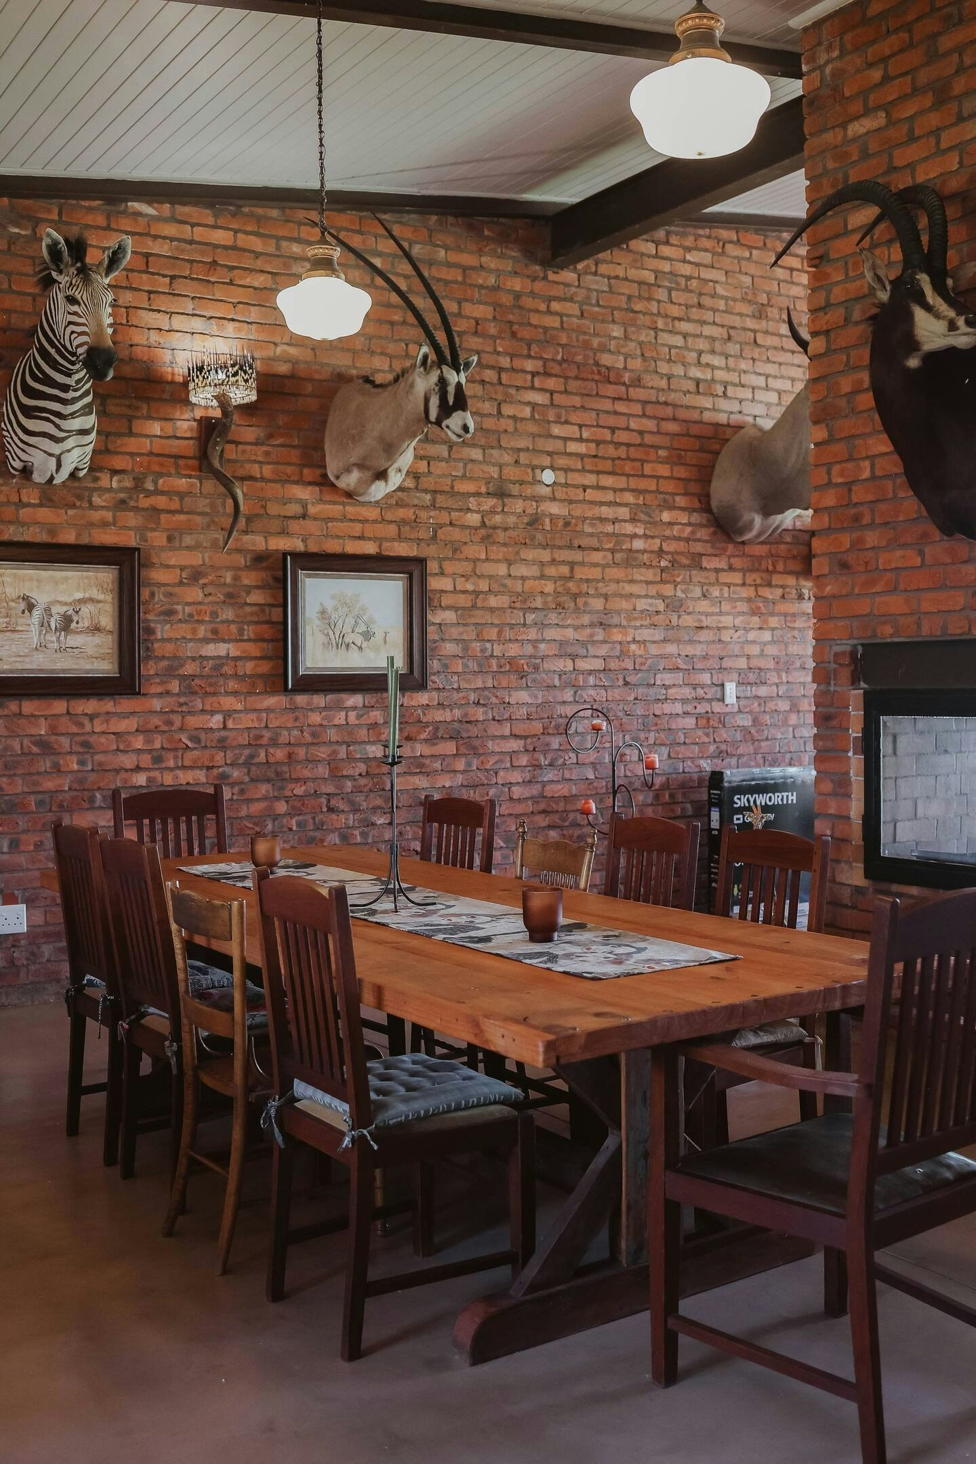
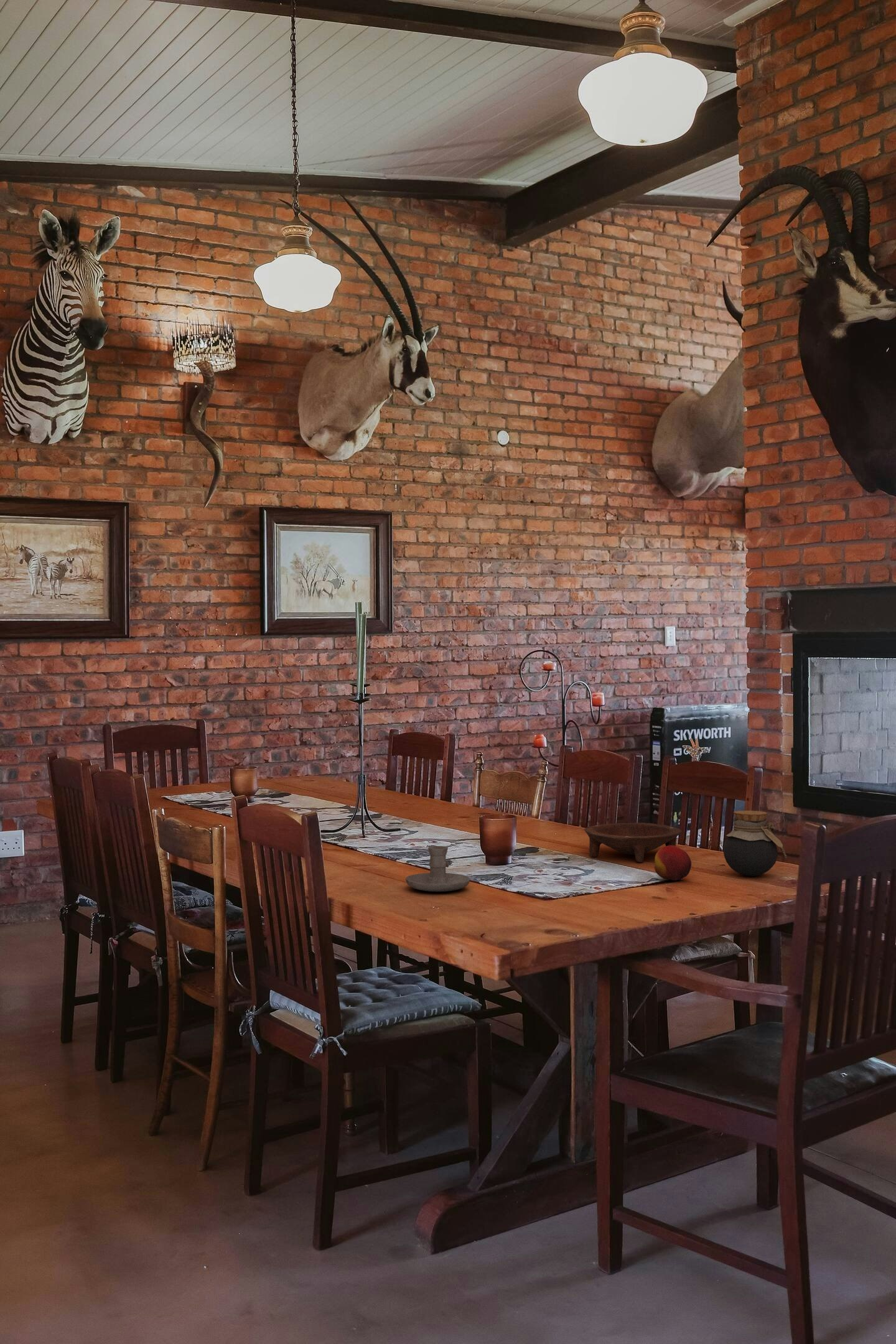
+ candle holder (437, 867)
+ bowl (632, 842)
+ jar (753, 844)
+ fruit (671, 862)
